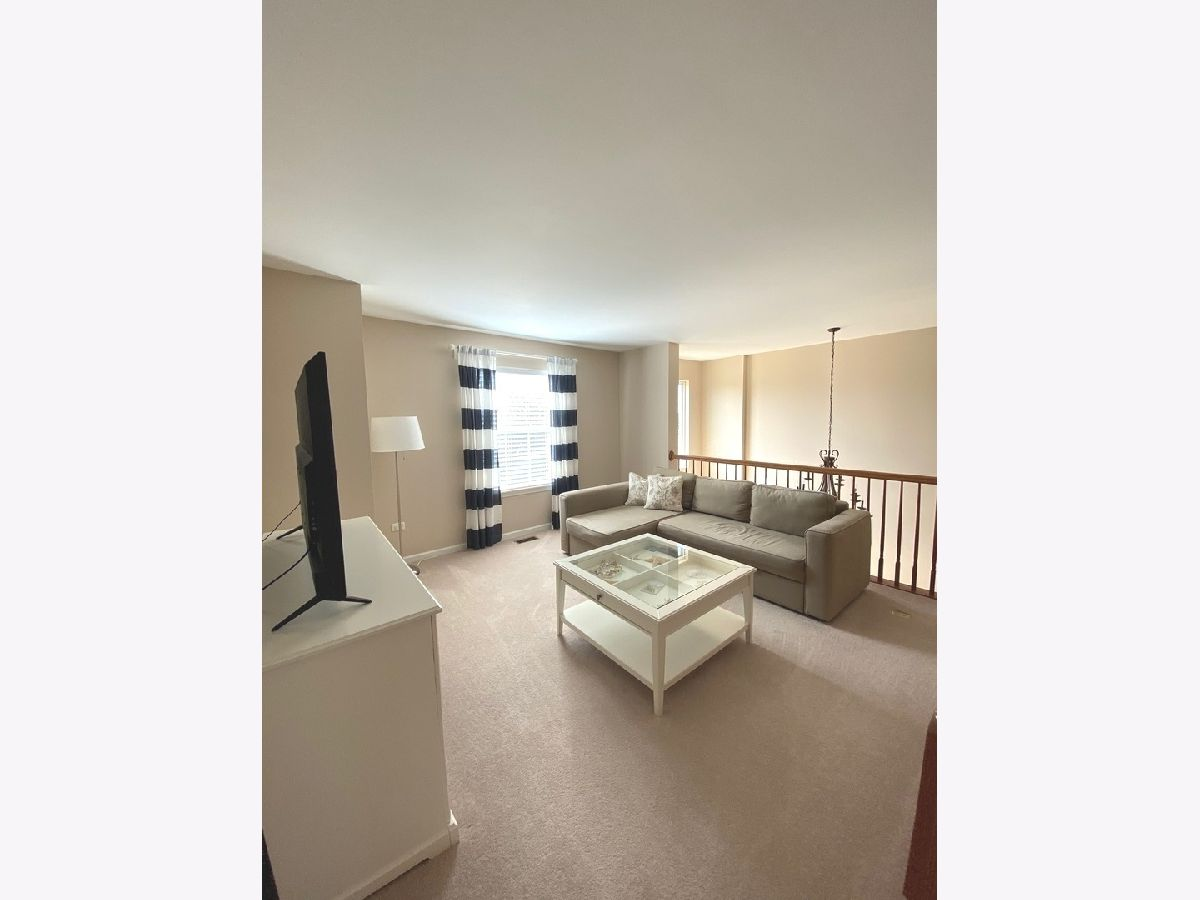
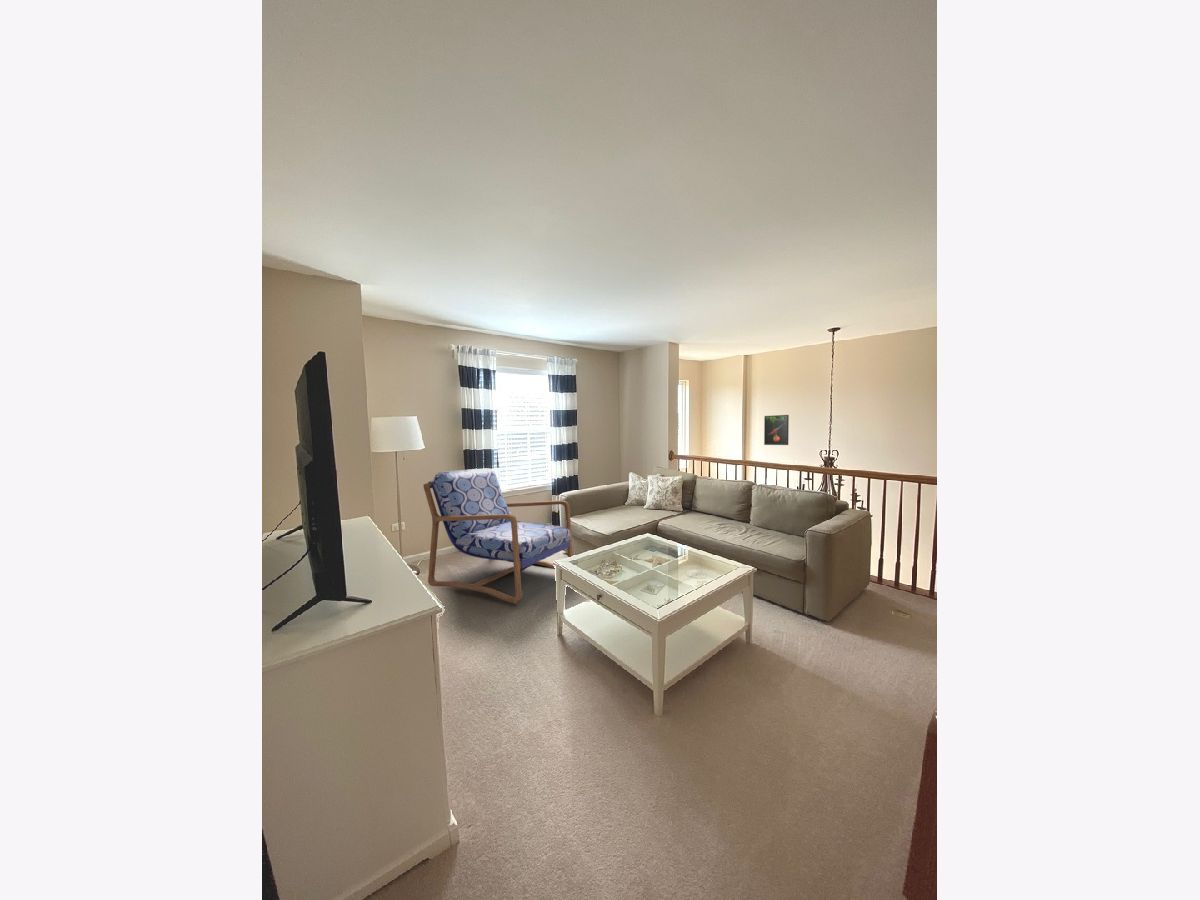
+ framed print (776, 430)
+ armchair (502, 524)
